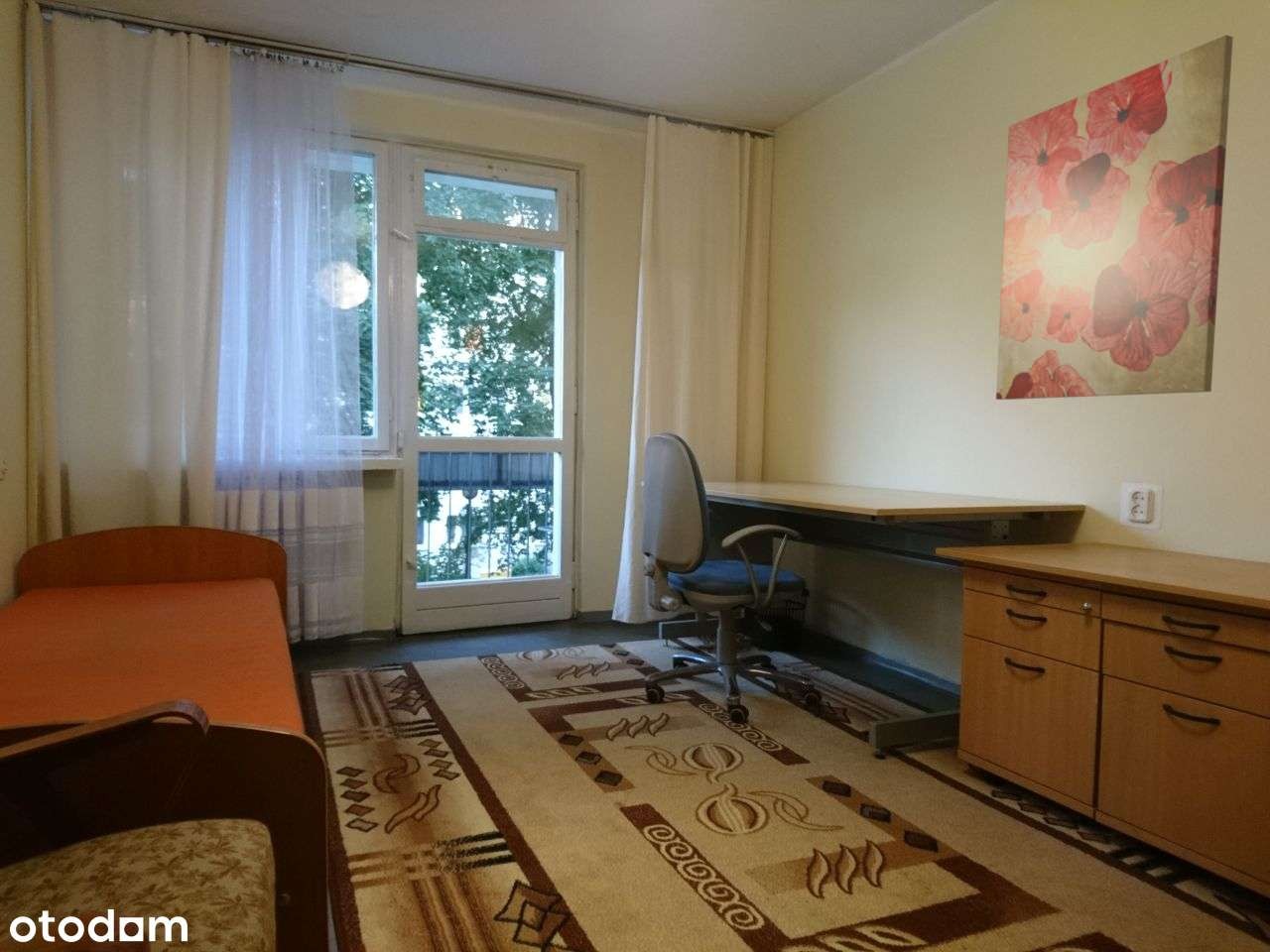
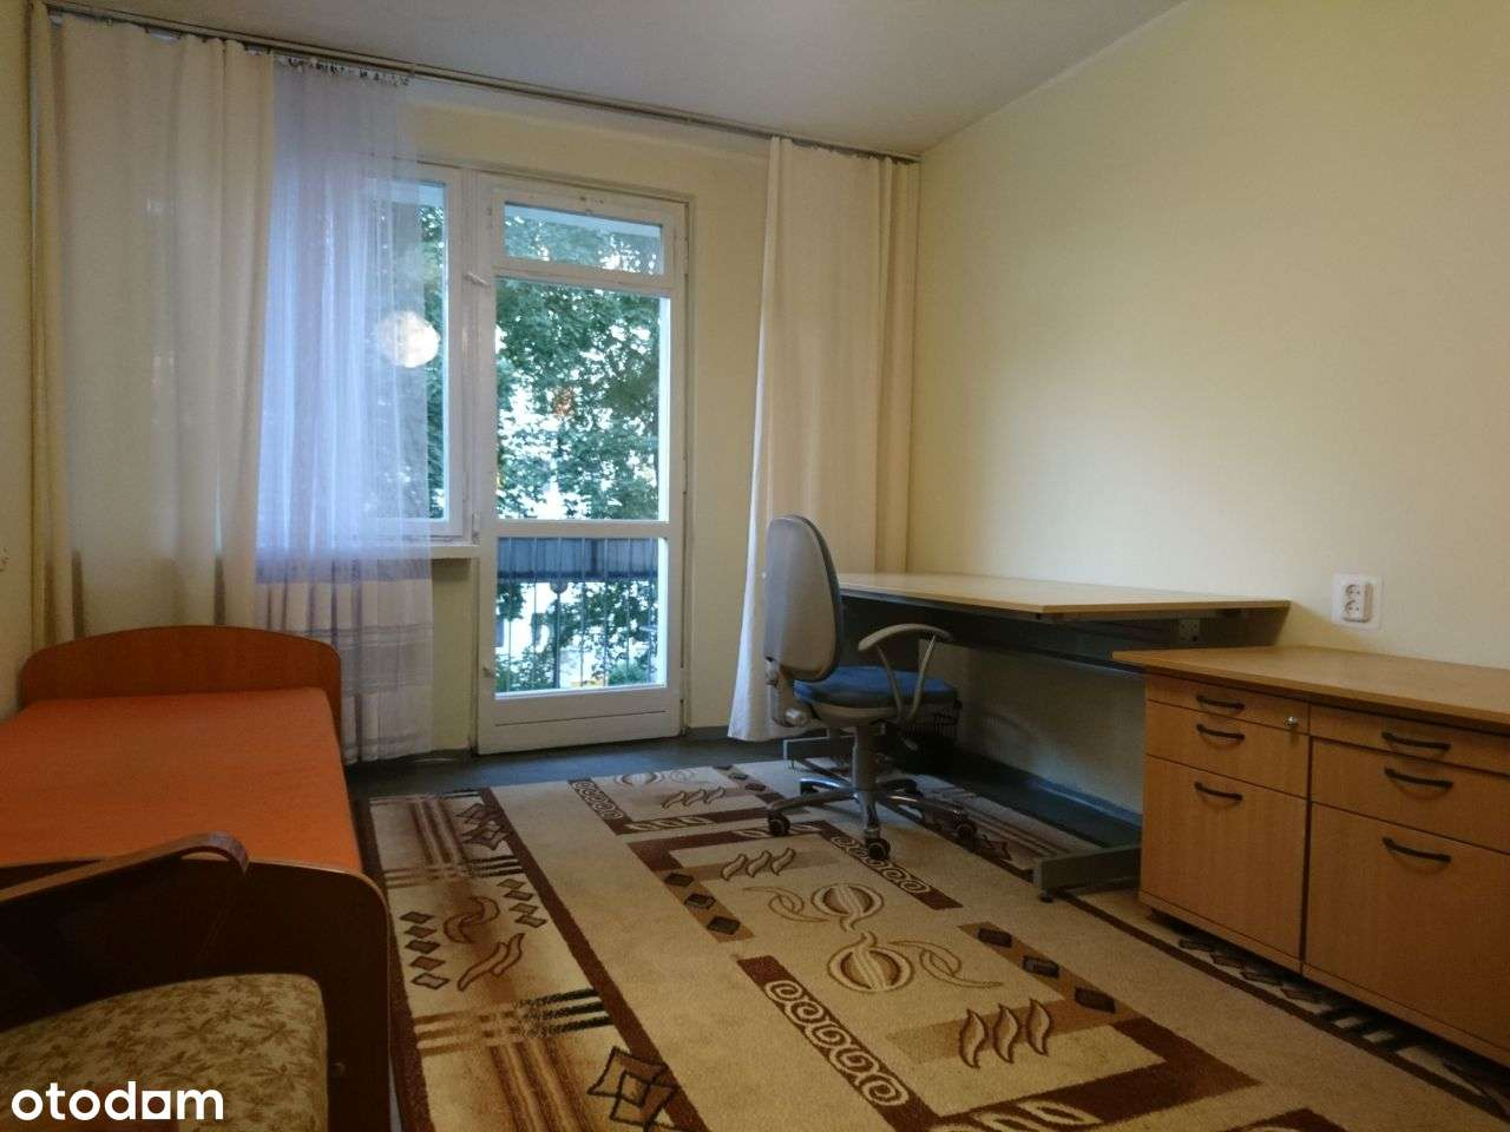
- wall art (1097, 243)
